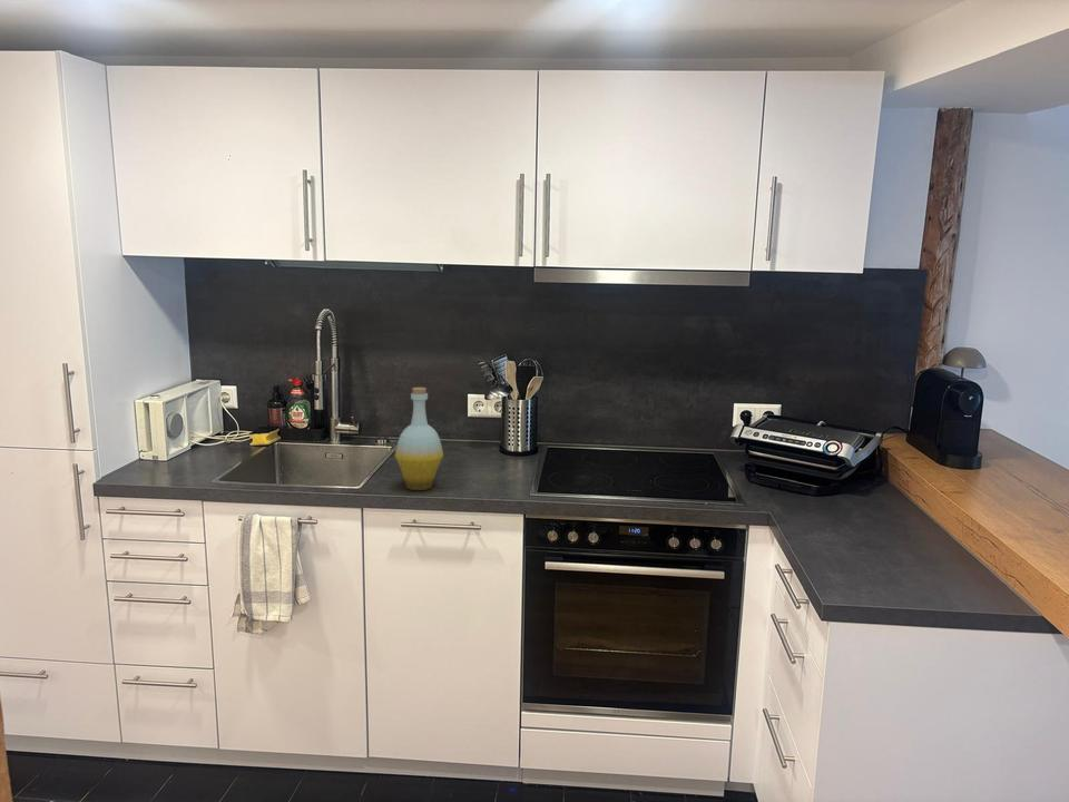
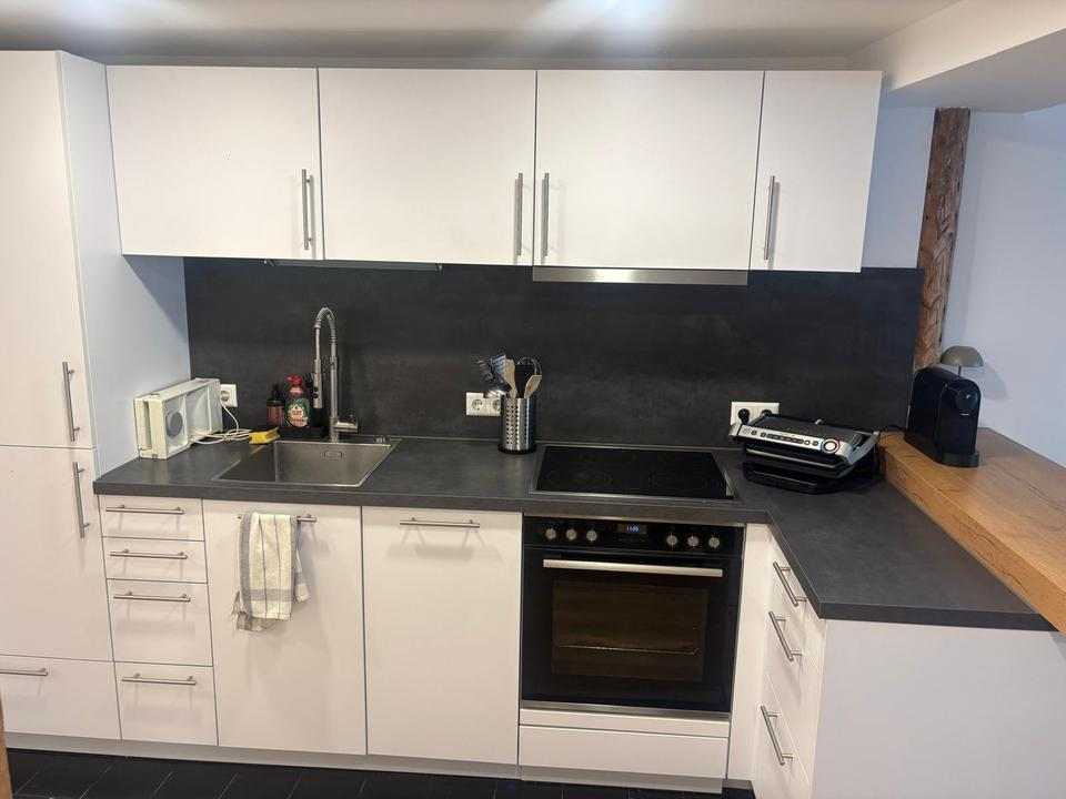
- bottle (419, 438)
